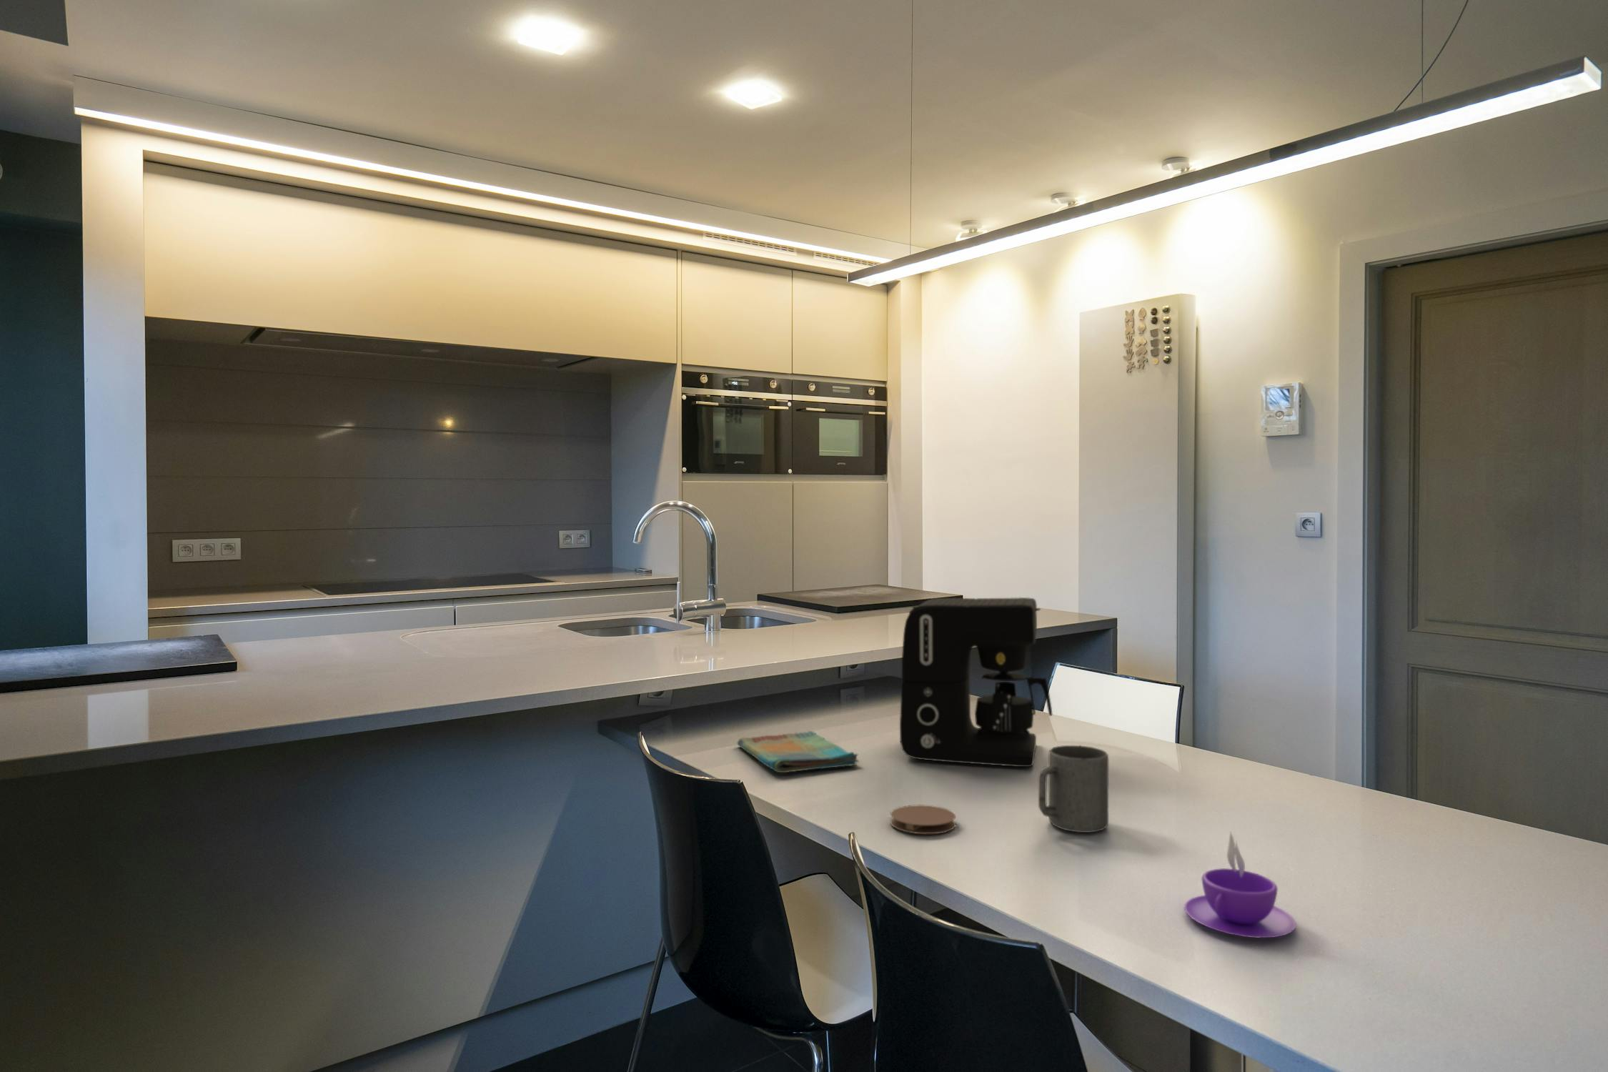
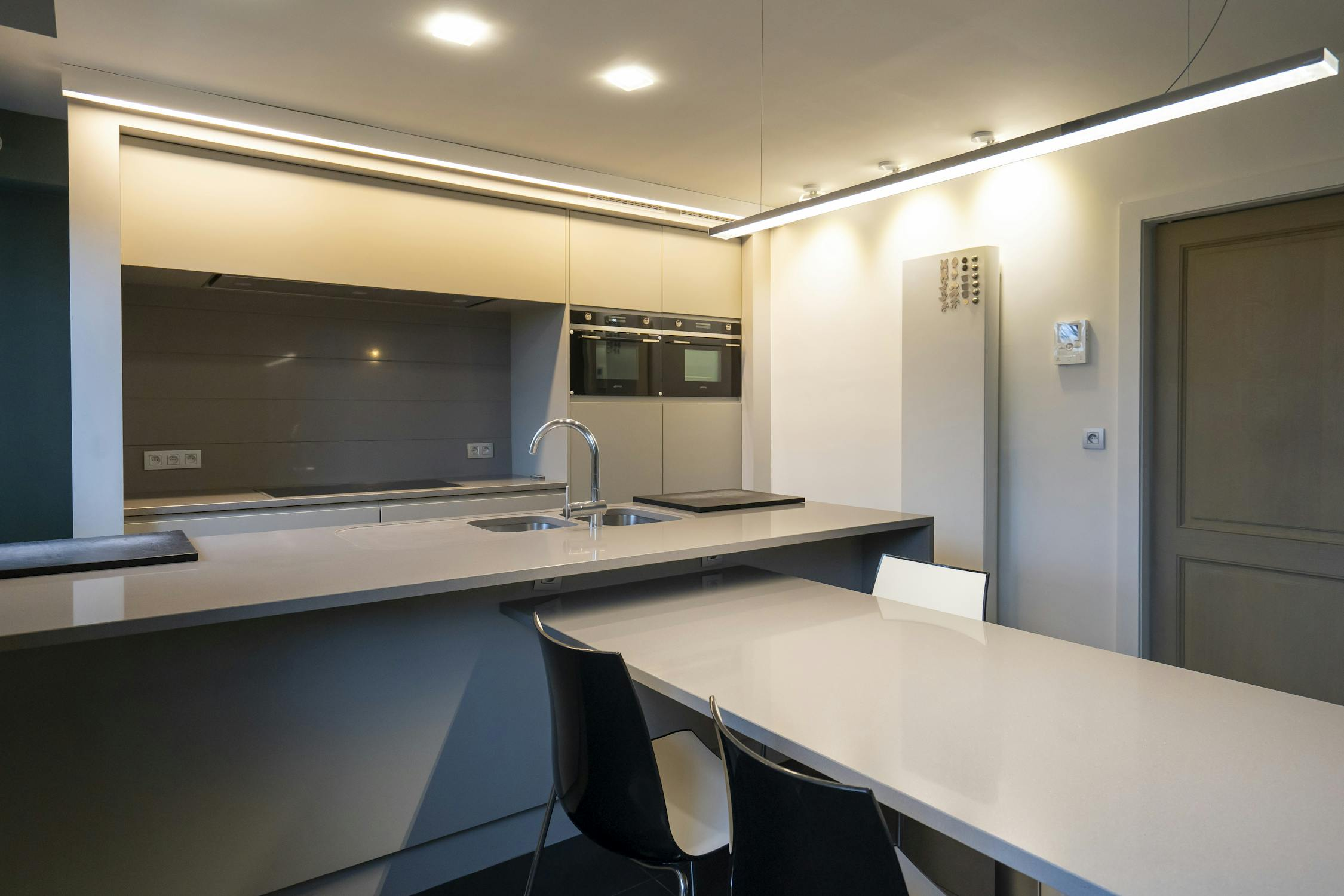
- dish towel (794, 749)
- coffee cup (1238, 875)
- coaster (922, 820)
- mug (1070, 788)
- coffee maker (981, 677)
